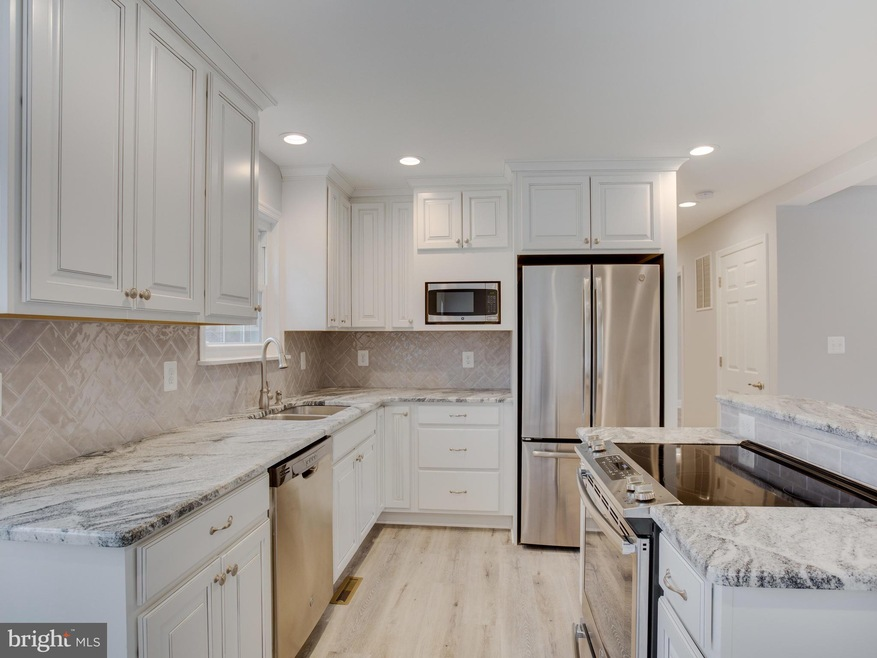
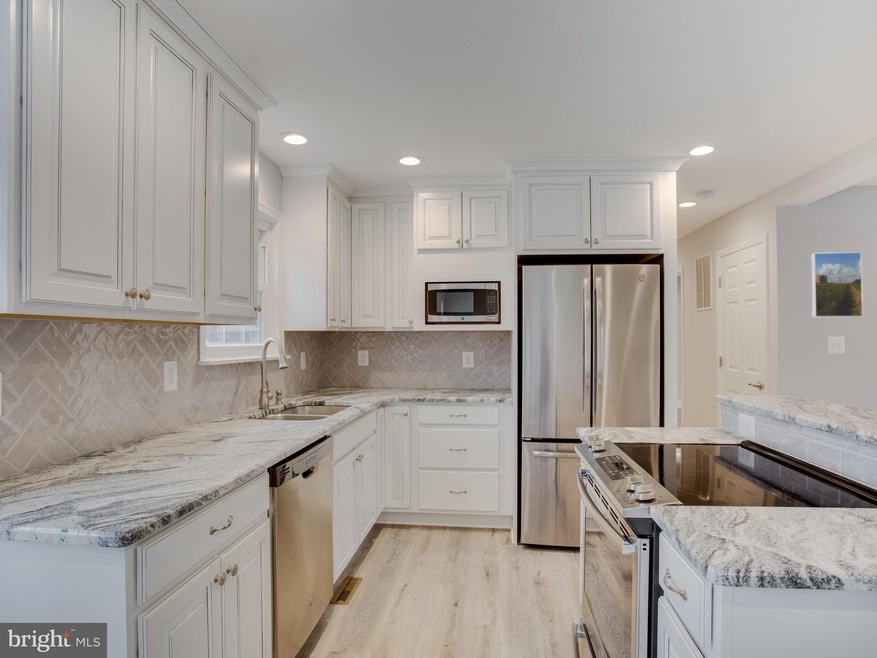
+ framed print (836, 284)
